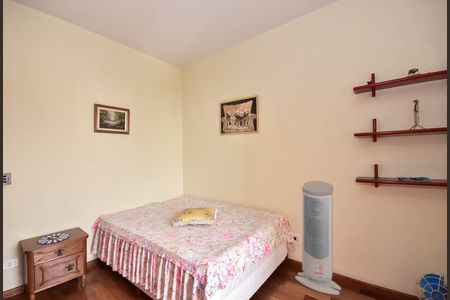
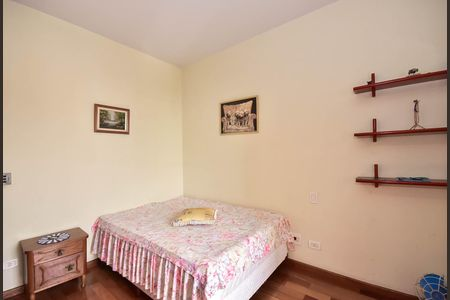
- air purifier (317, 232)
